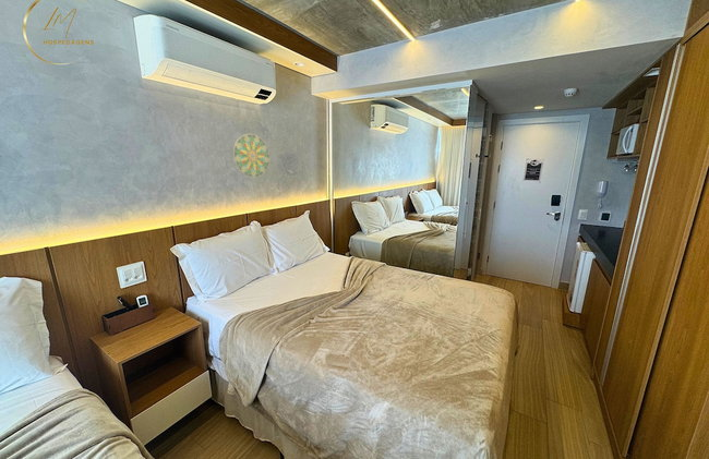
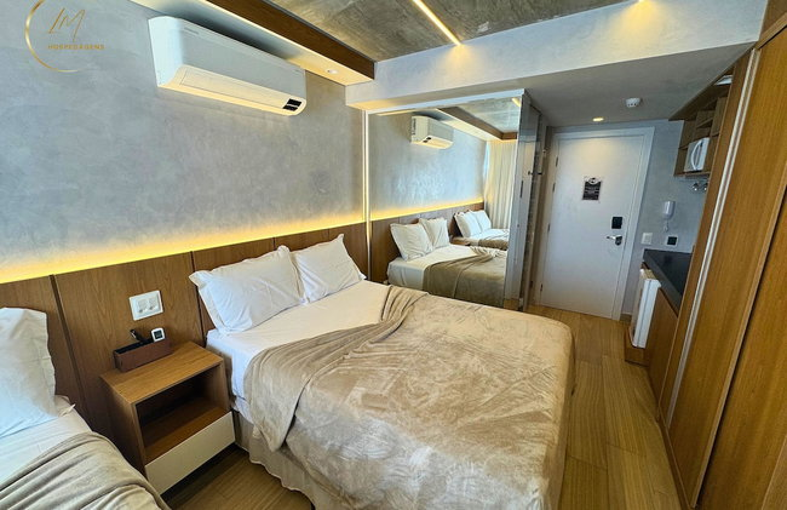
- decorative plate (252, 156)
